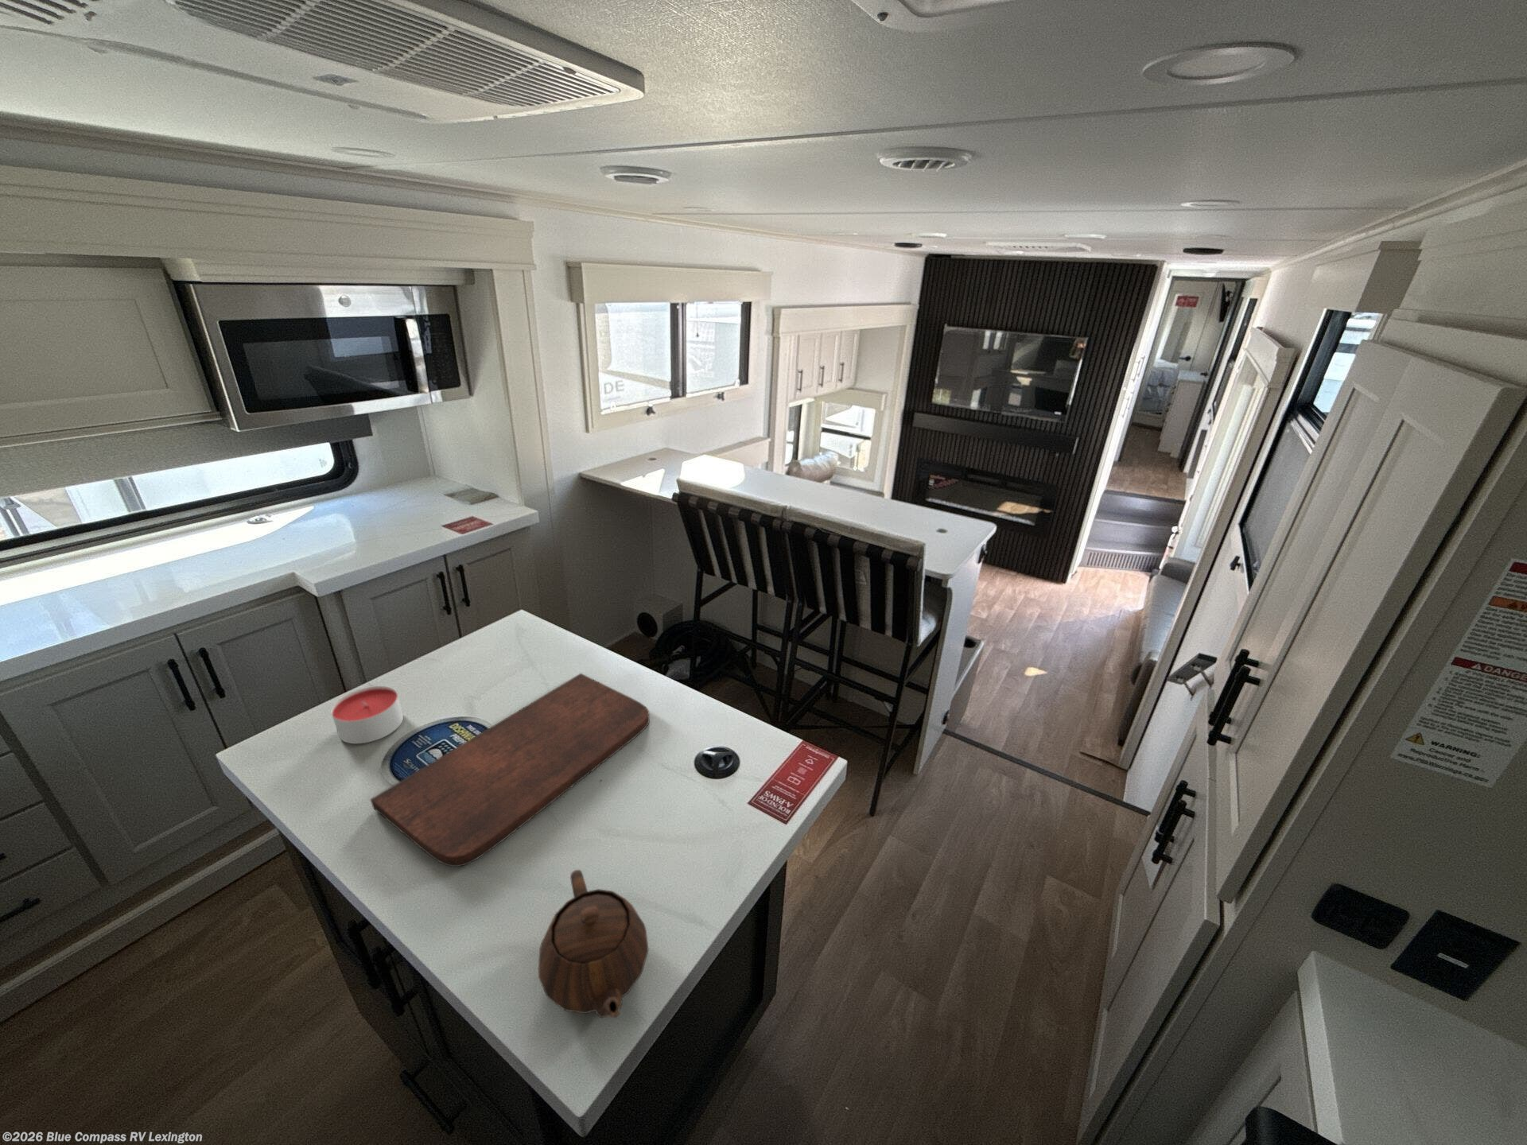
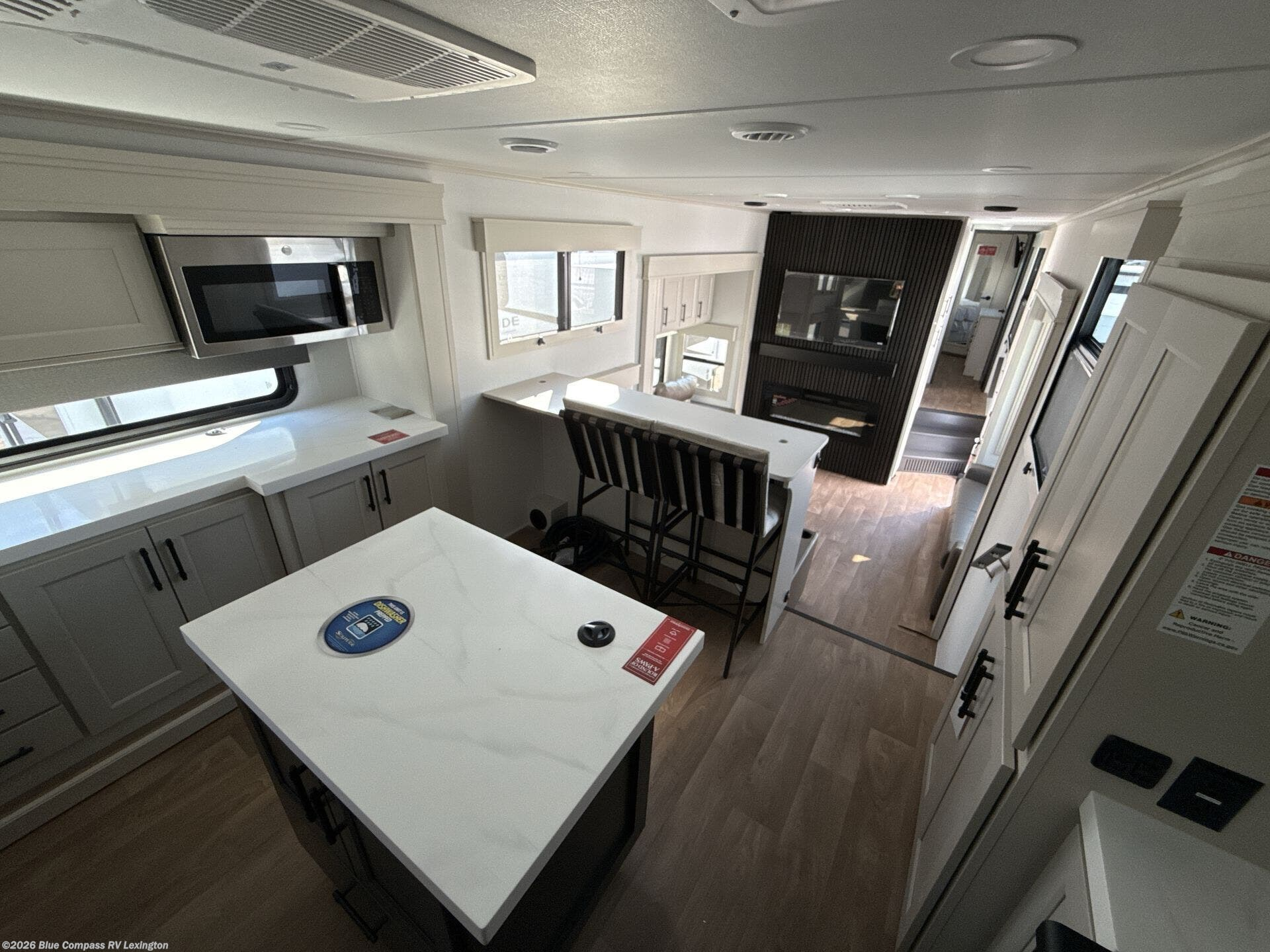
- teapot (594, 947)
- cutting board (530, 754)
- candle (368, 713)
